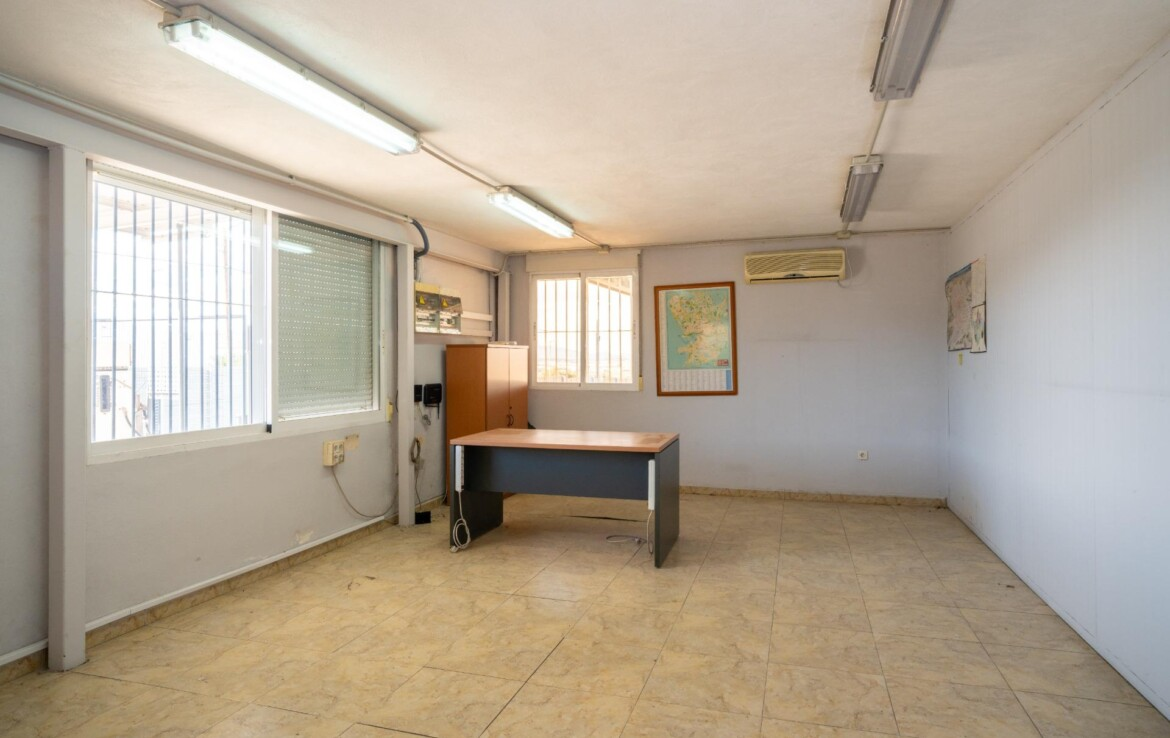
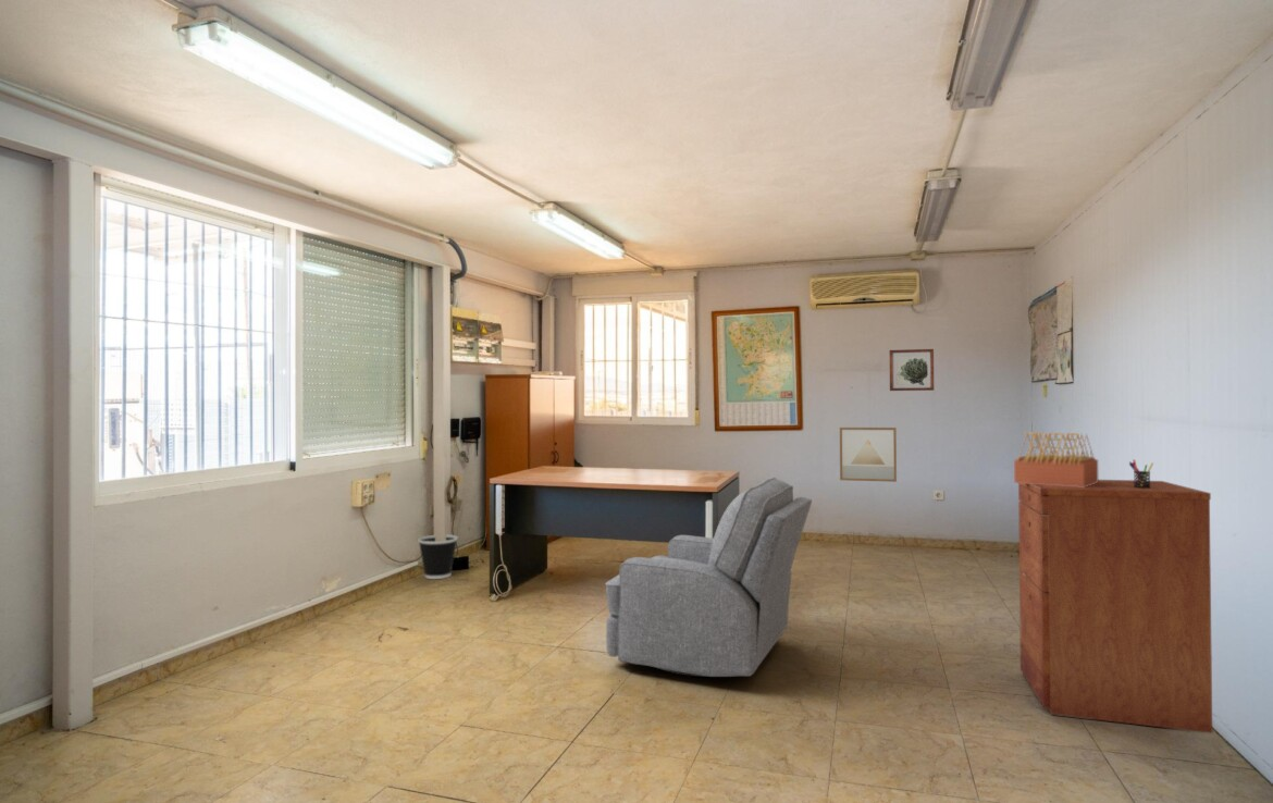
+ architectural model (1055, 457)
+ pen holder (1141, 473)
+ chair (710, 568)
+ wall art (867, 454)
+ wall art (911, 370)
+ filing cabinet (1104, 592)
+ wastebasket (437, 556)
